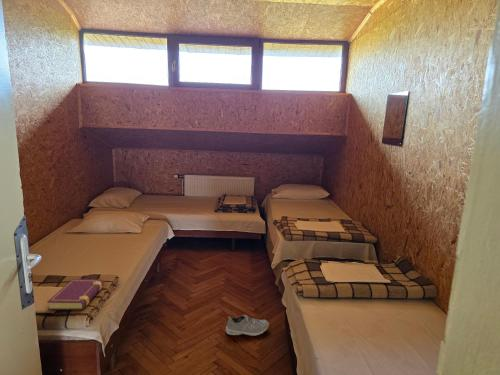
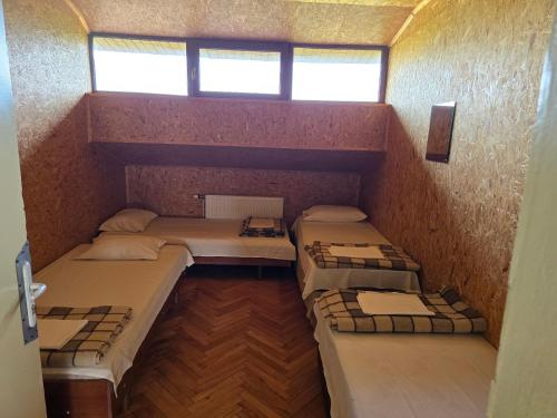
- sneaker (247, 323)
- book (78, 293)
